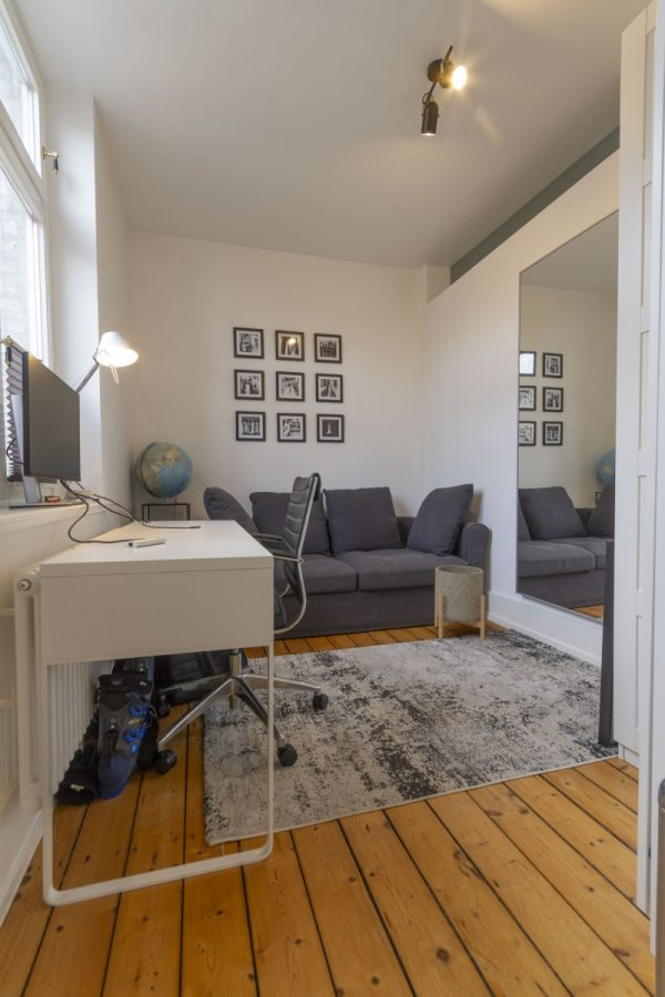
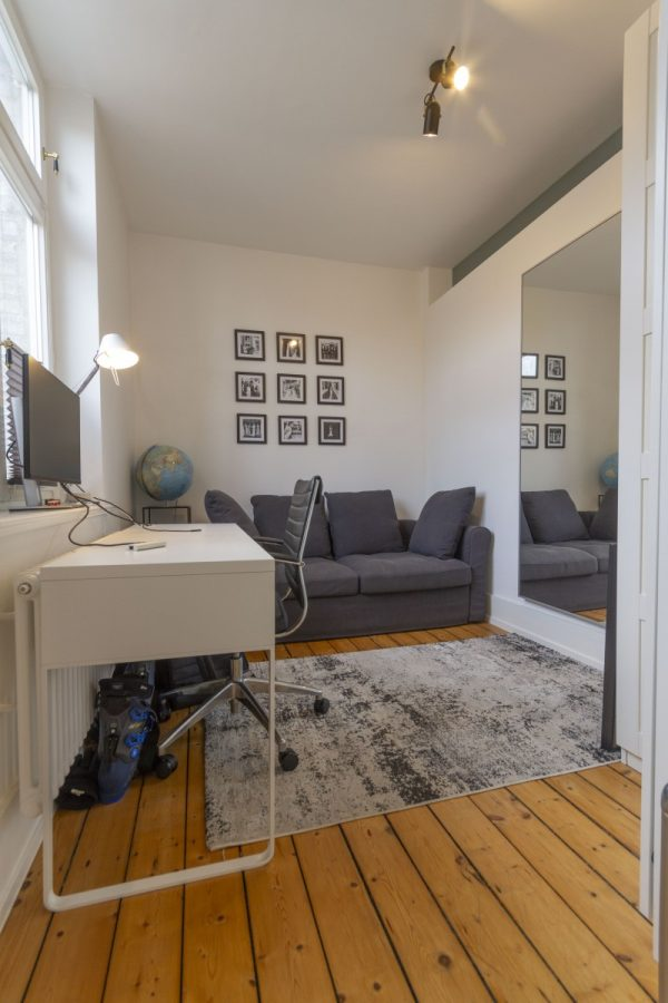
- planter (458, 600)
